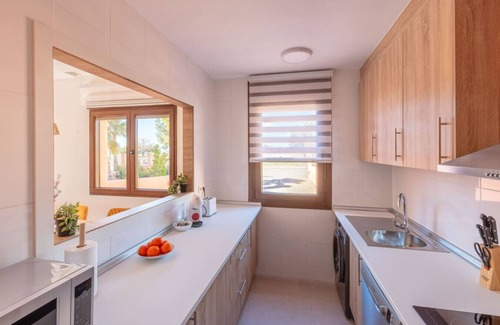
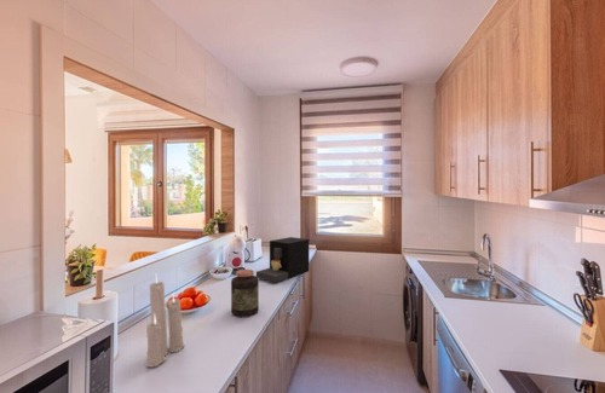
+ jar (244, 290)
+ candle (162, 311)
+ coffee maker (283, 258)
